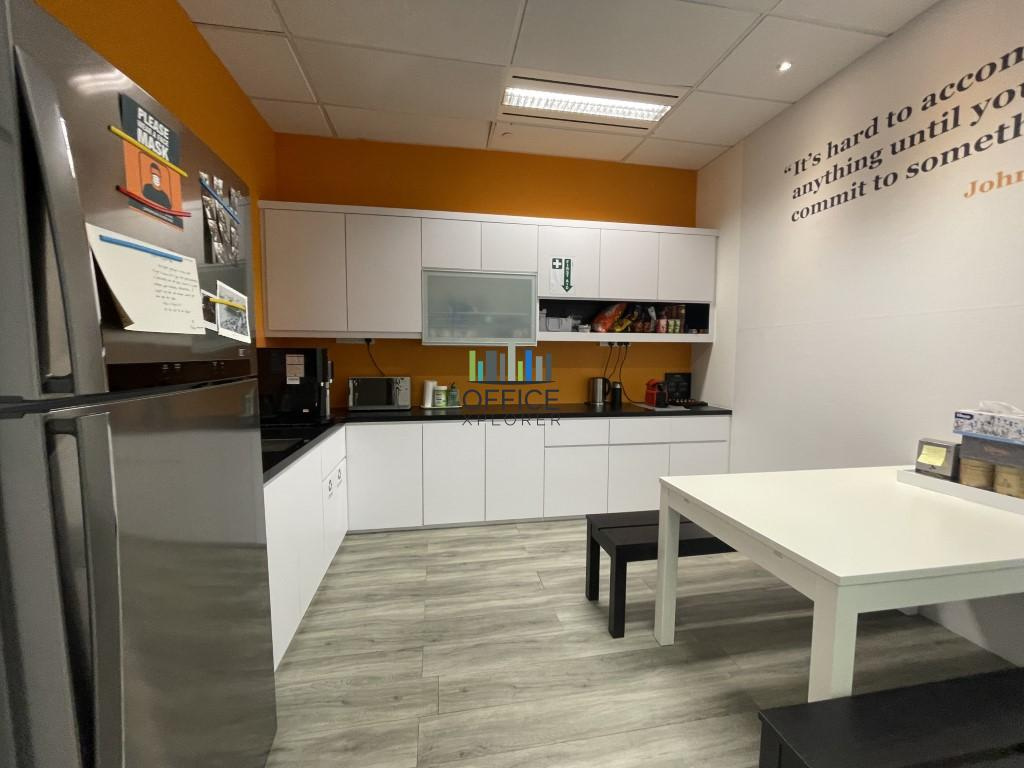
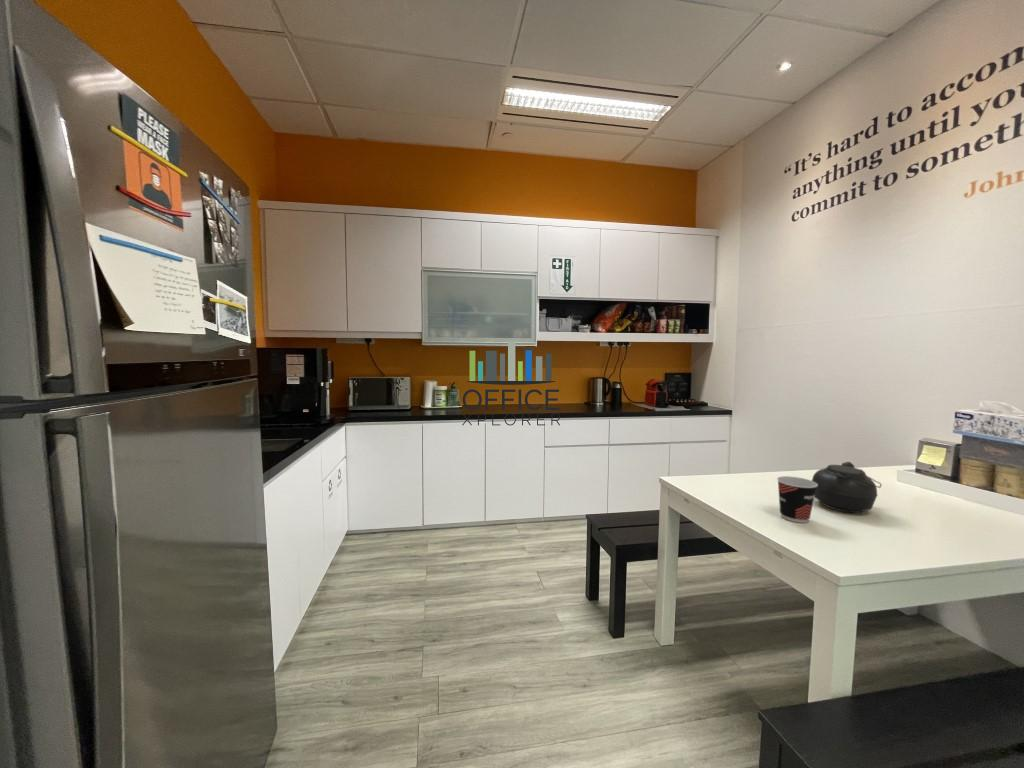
+ teapot (843, 486)
+ cup (795, 499)
